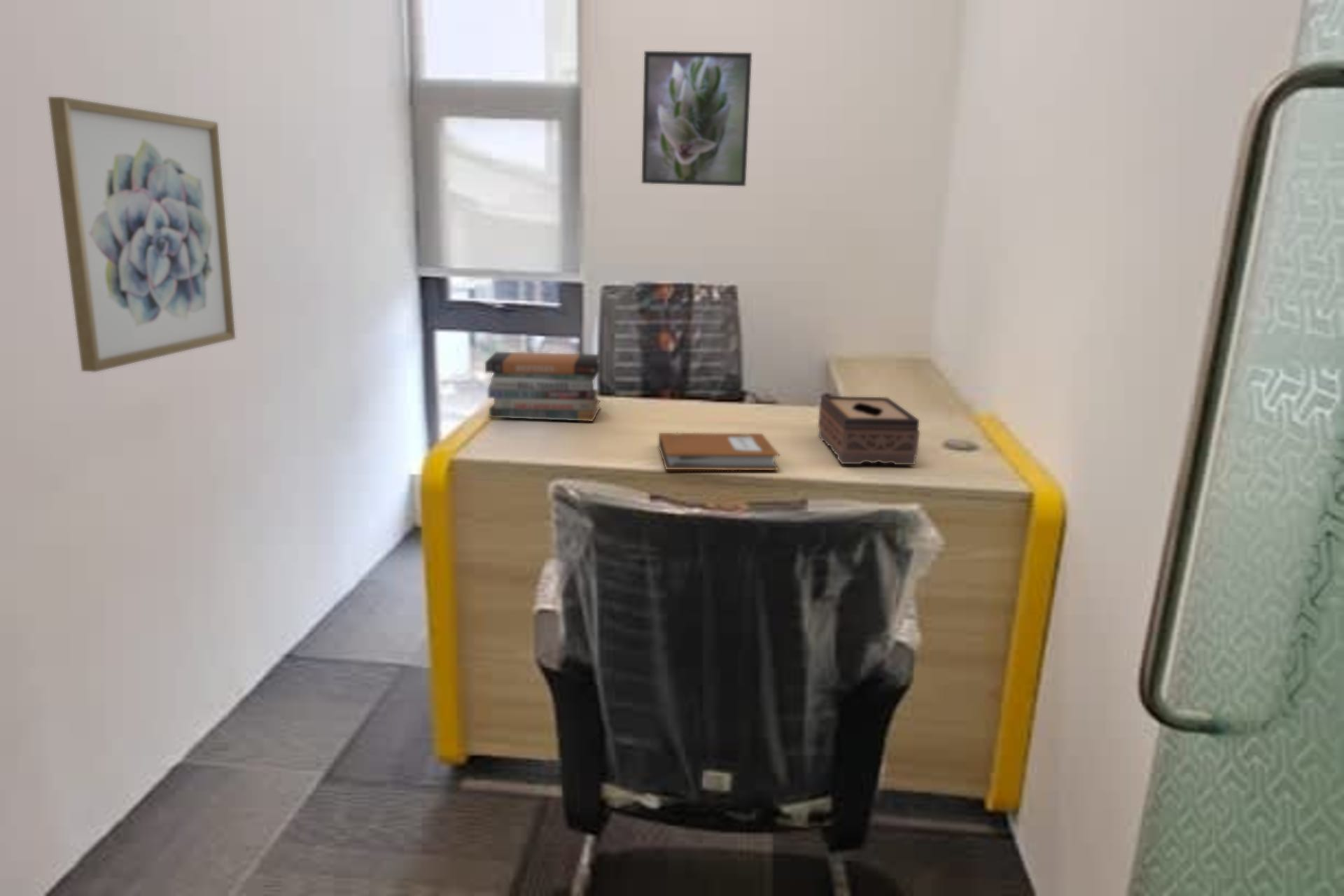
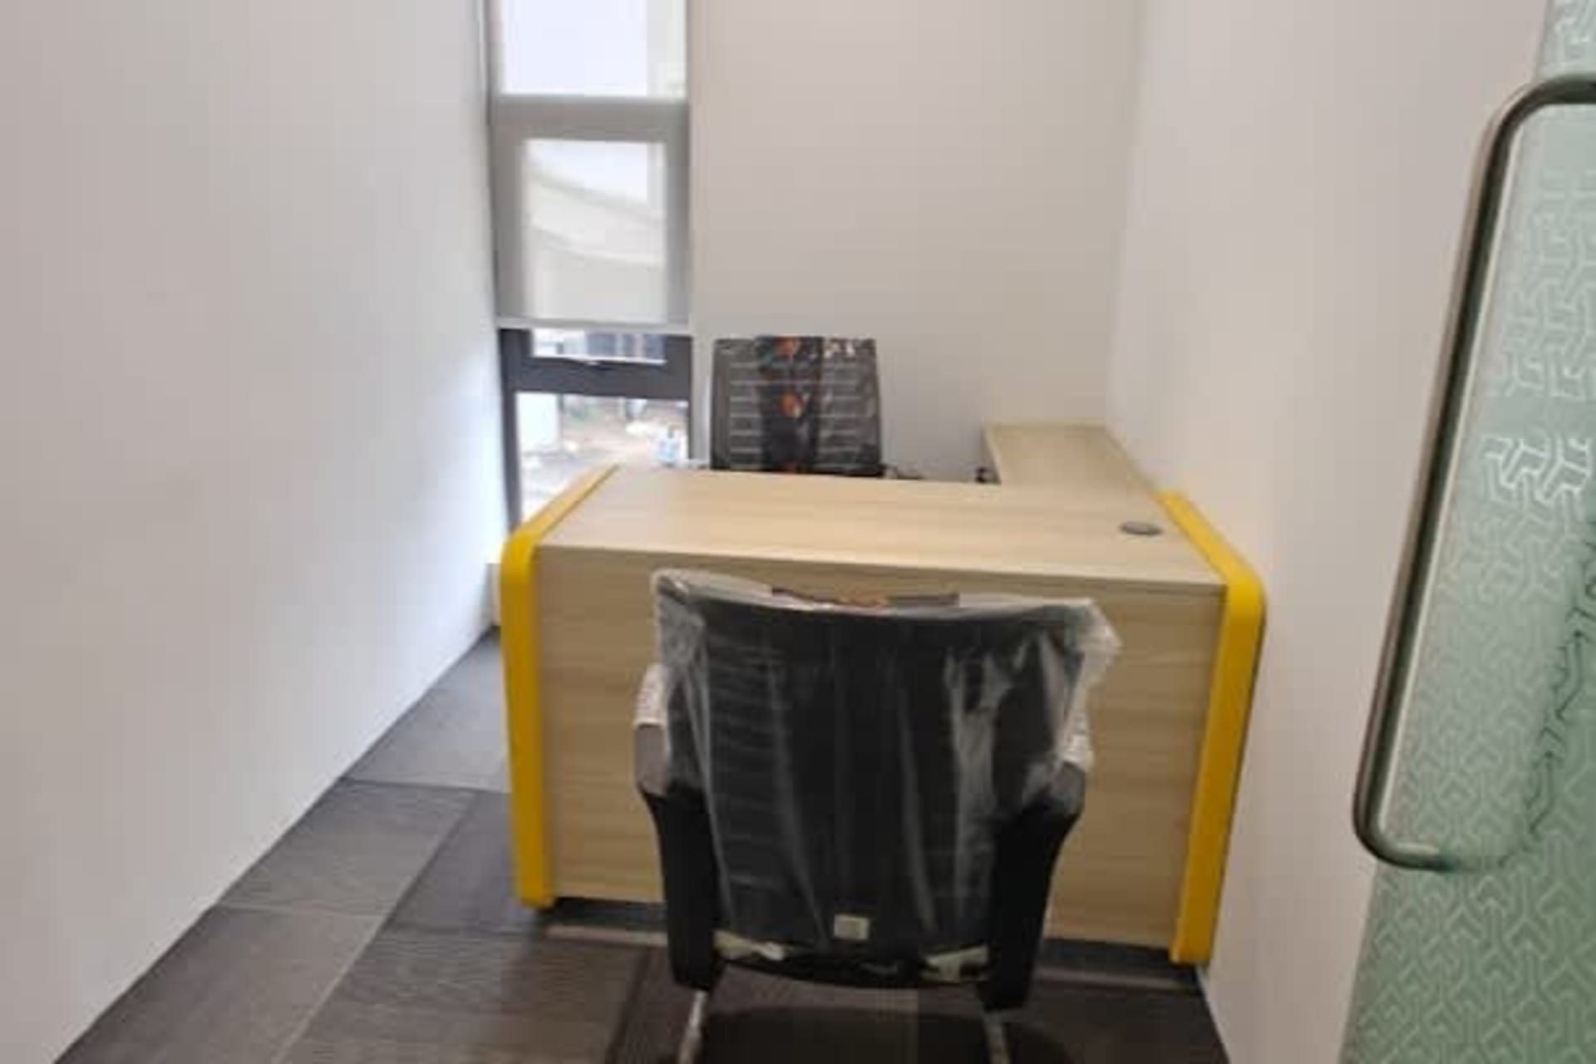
- book stack (544, 385)
- tissue box (866, 428)
- notebook (719, 449)
- wall art (155, 235)
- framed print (695, 119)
